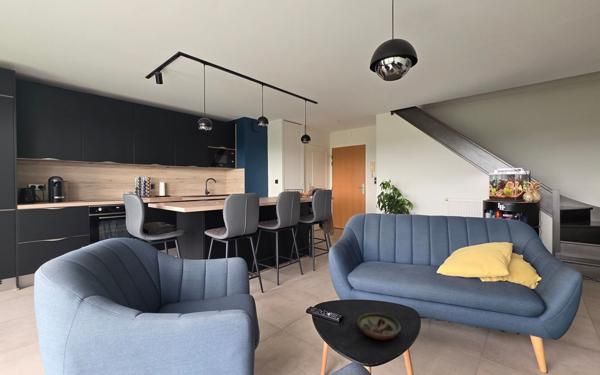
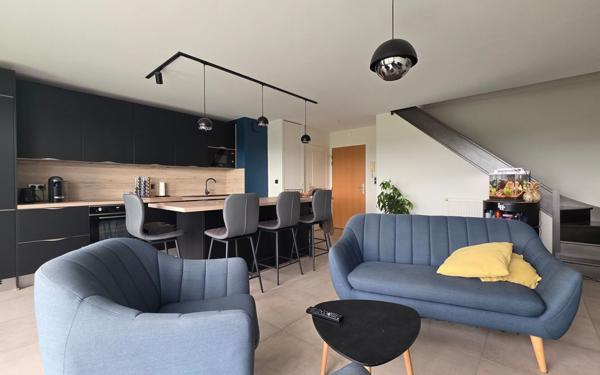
- decorative bowl (378, 328)
